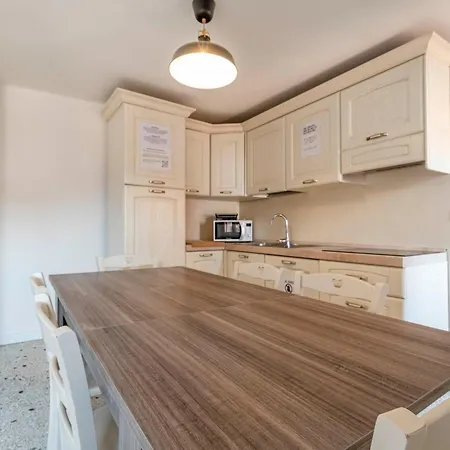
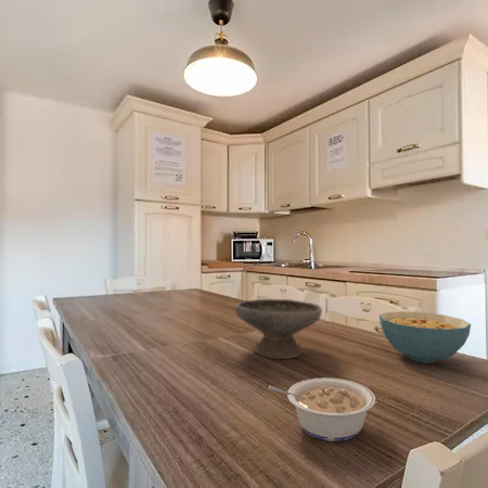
+ bowl (278, 326)
+ legume (328, 407)
+ cereal bowl (422, 338)
